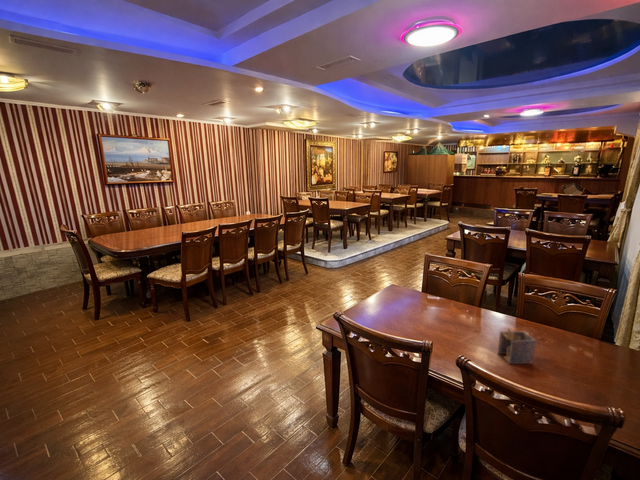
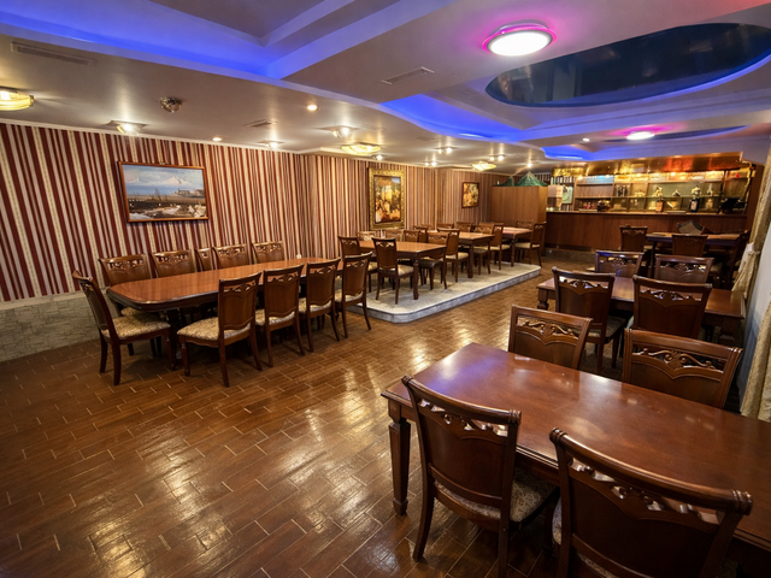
- napkin holder (516, 343)
